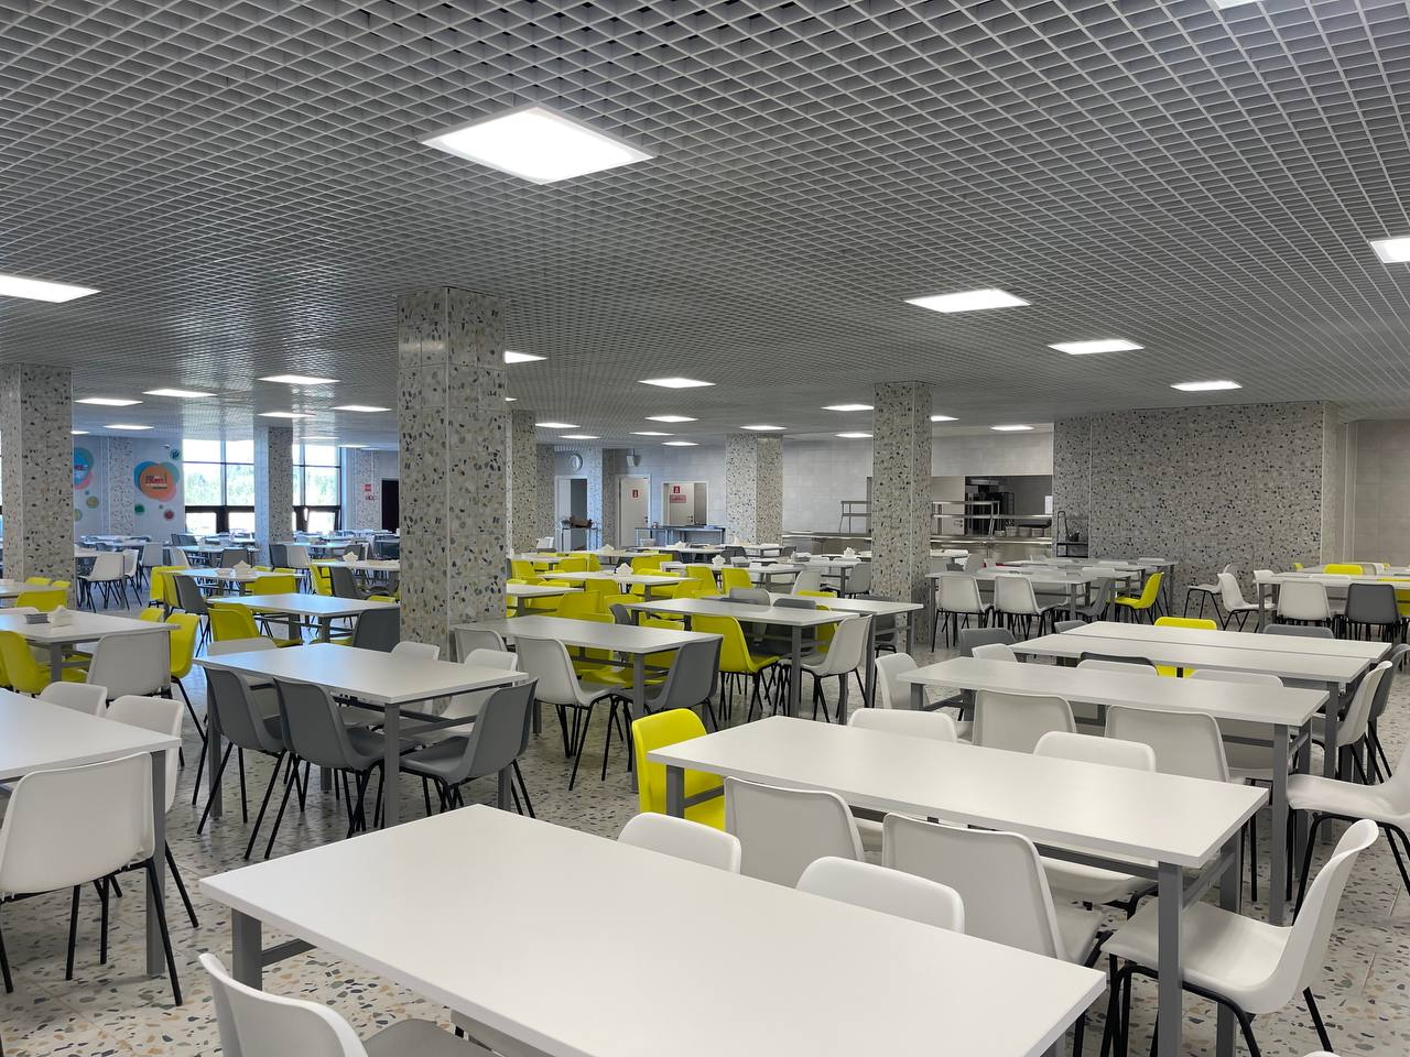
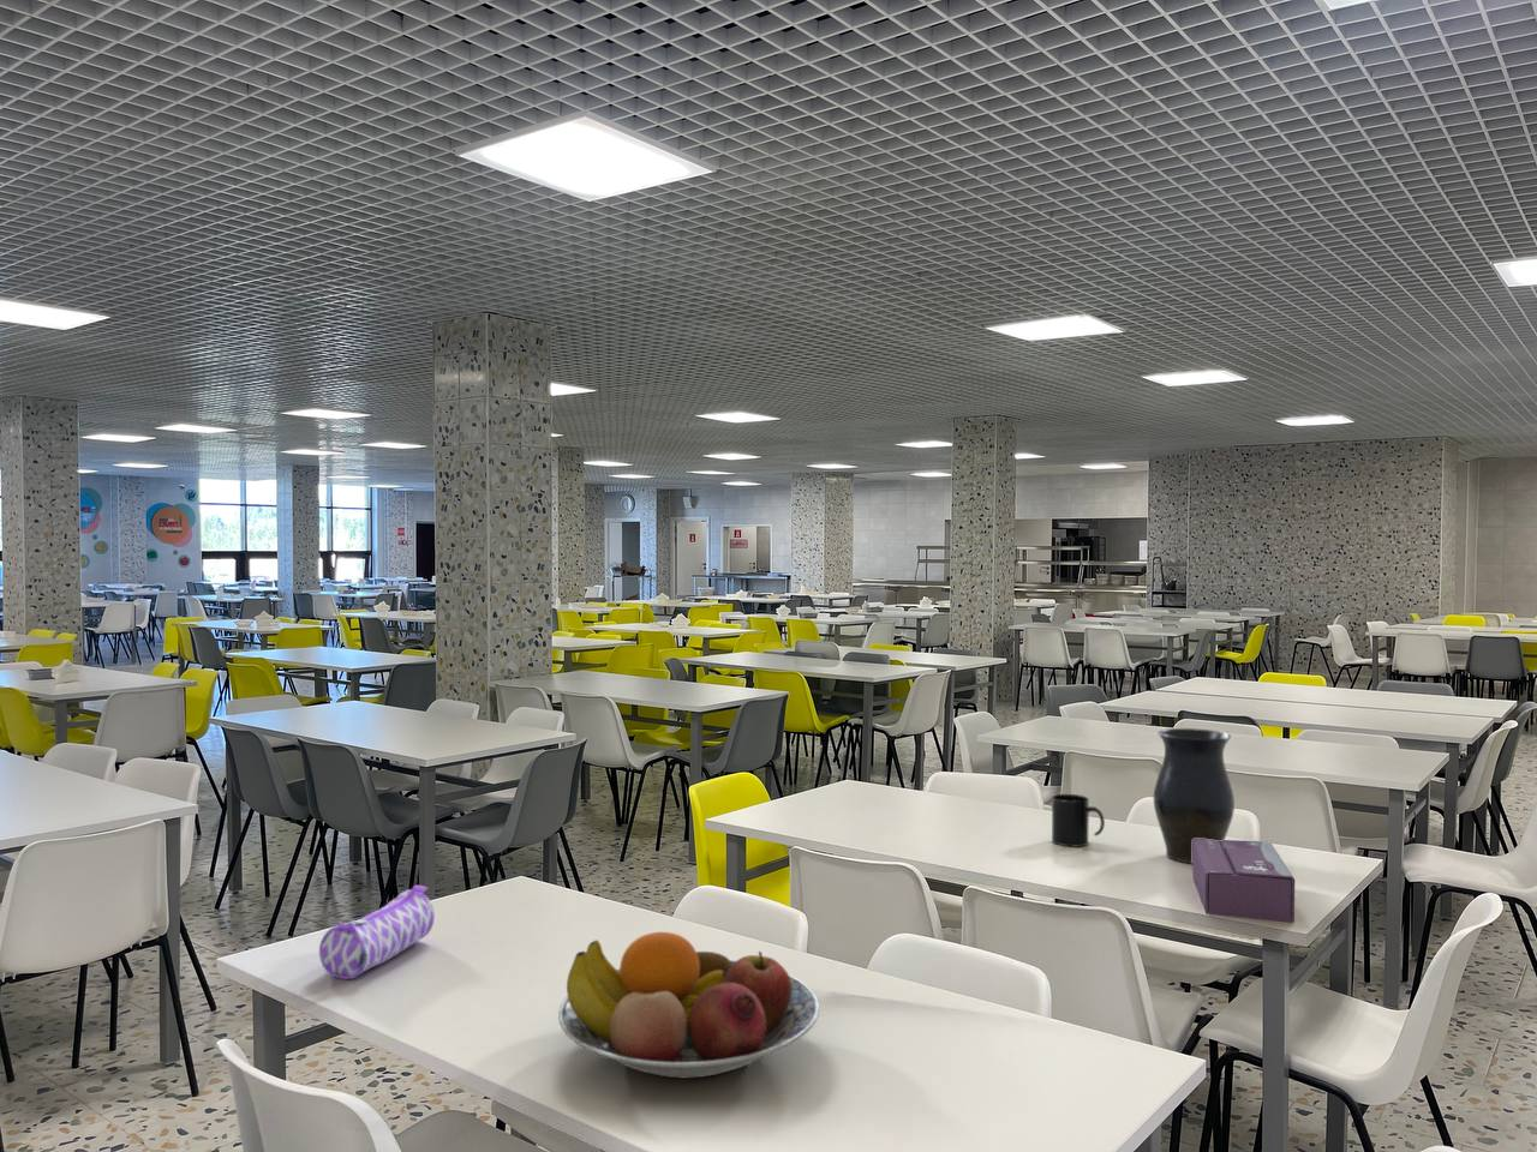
+ vase (1192, 795)
+ mug (1077, 819)
+ fruit bowl (690, 993)
+ pencil case (379, 931)
+ tissue box (1239, 876)
